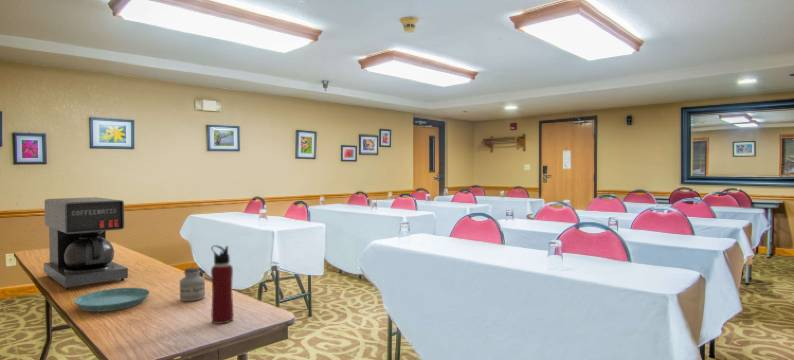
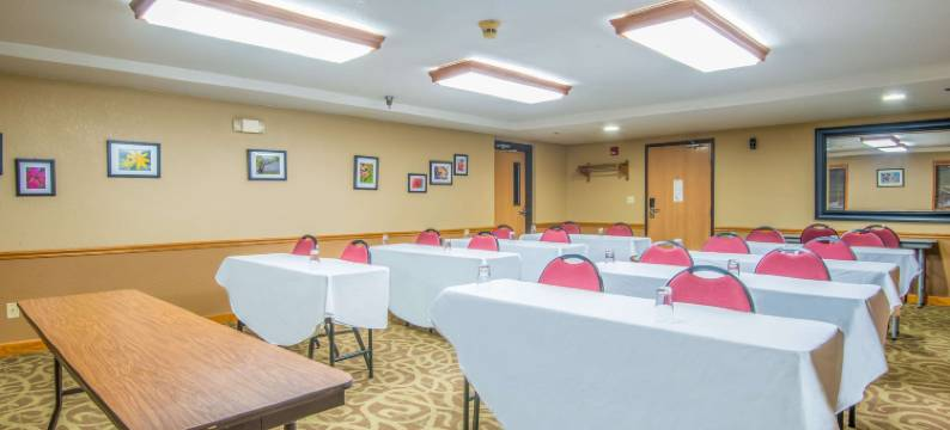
- coffee maker (83, 238)
- water bottle (222, 283)
- saucer (113, 299)
- jar (192, 283)
